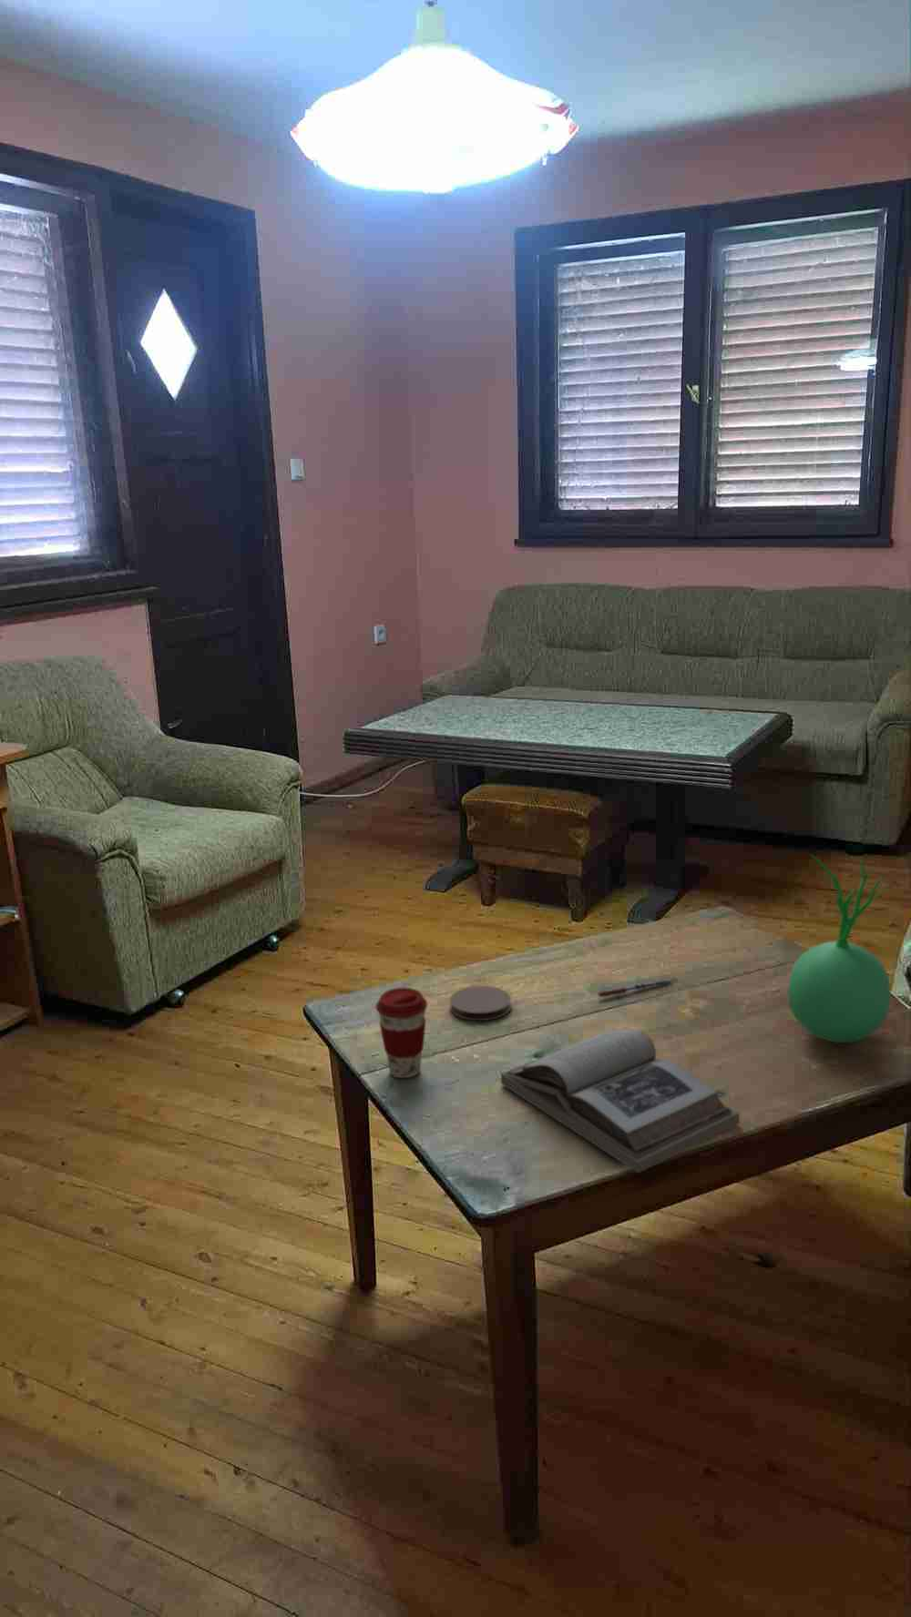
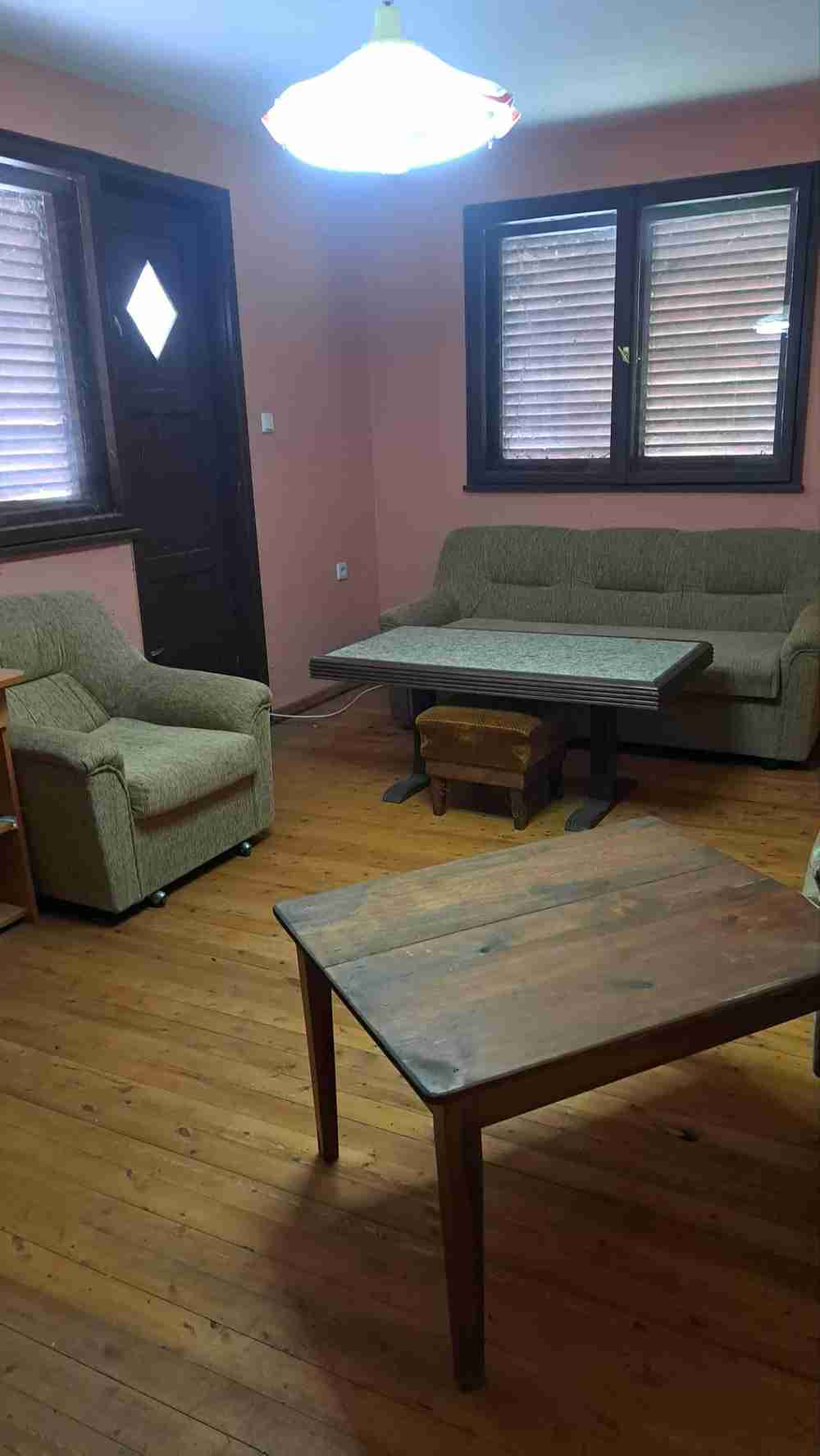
- pen (635, 987)
- vase (841, 951)
- book (615, 1079)
- coffee cup (402, 1033)
- coaster (480, 1003)
